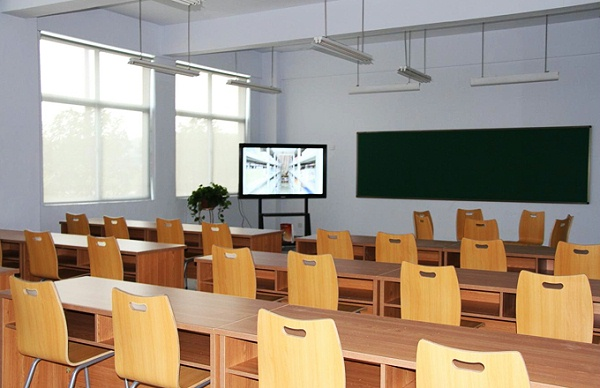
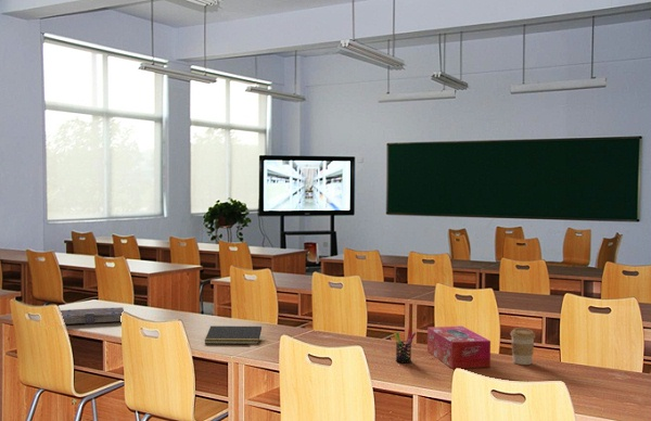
+ pen holder (403, 344)
+ book (92, 315)
+ coffee cup (522, 345)
+ notepad (233, 334)
+ tissue box (457, 346)
